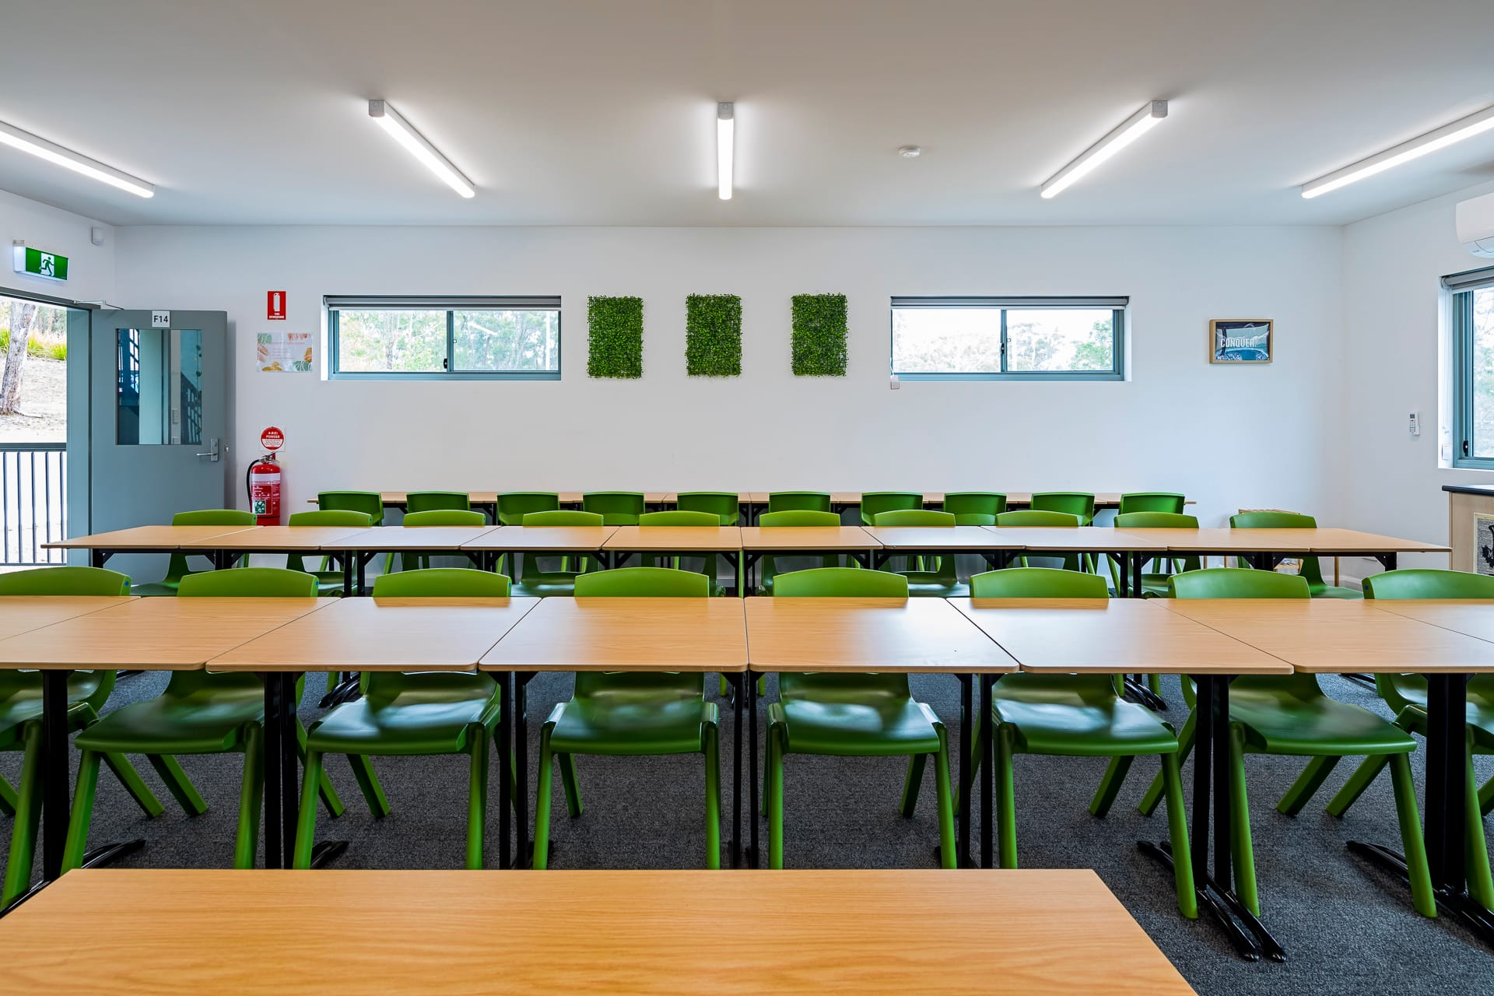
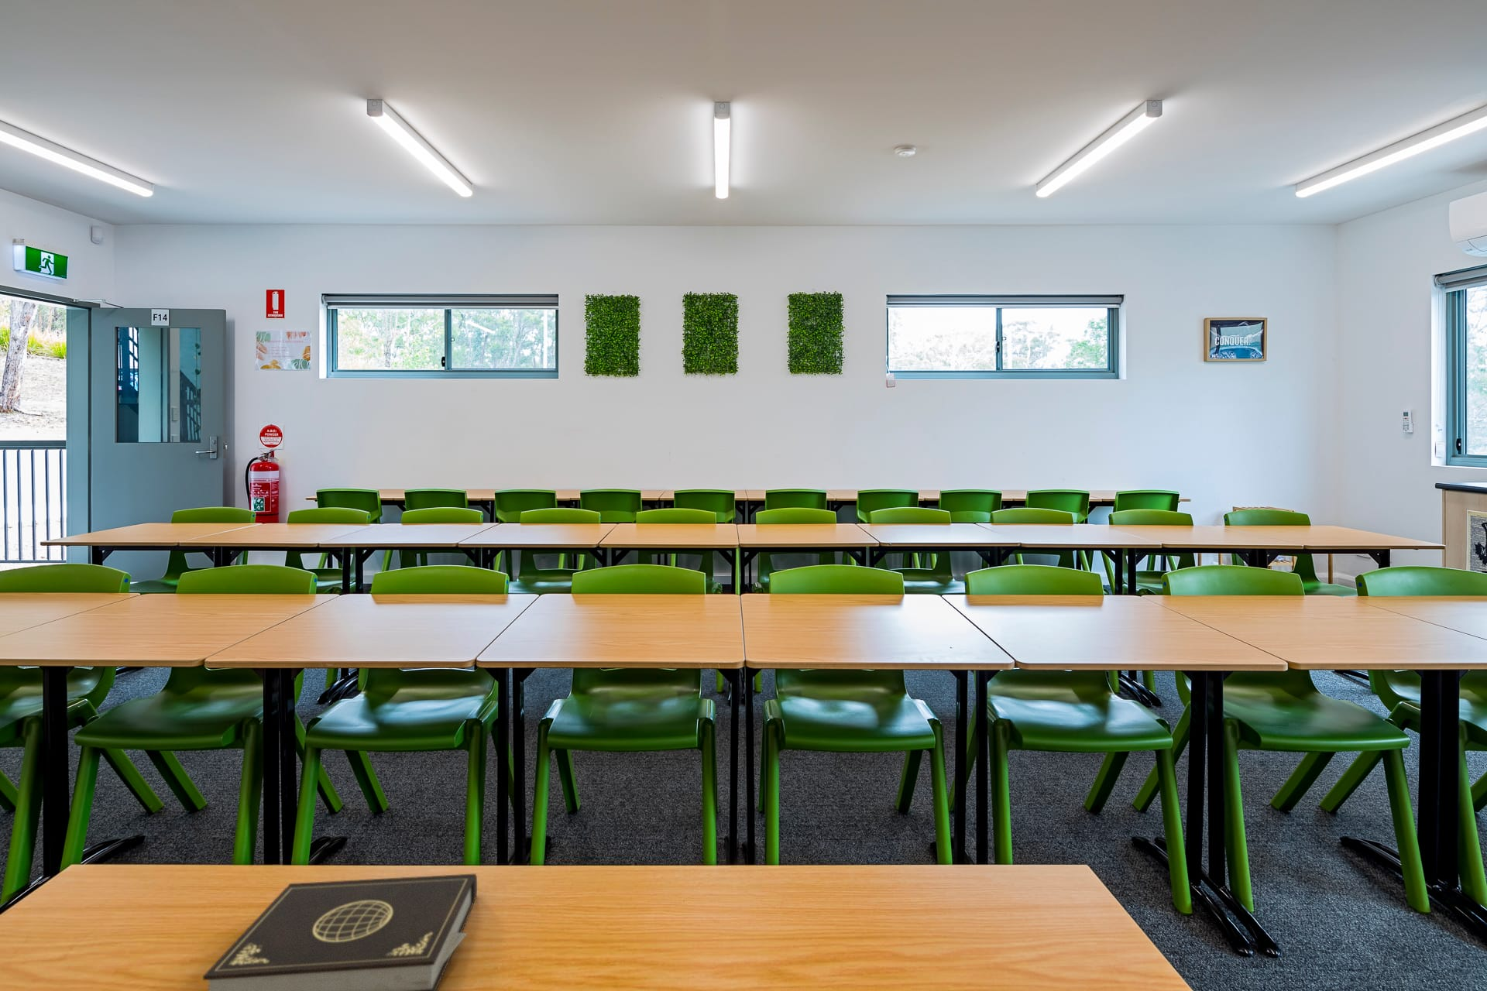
+ book (356, 932)
